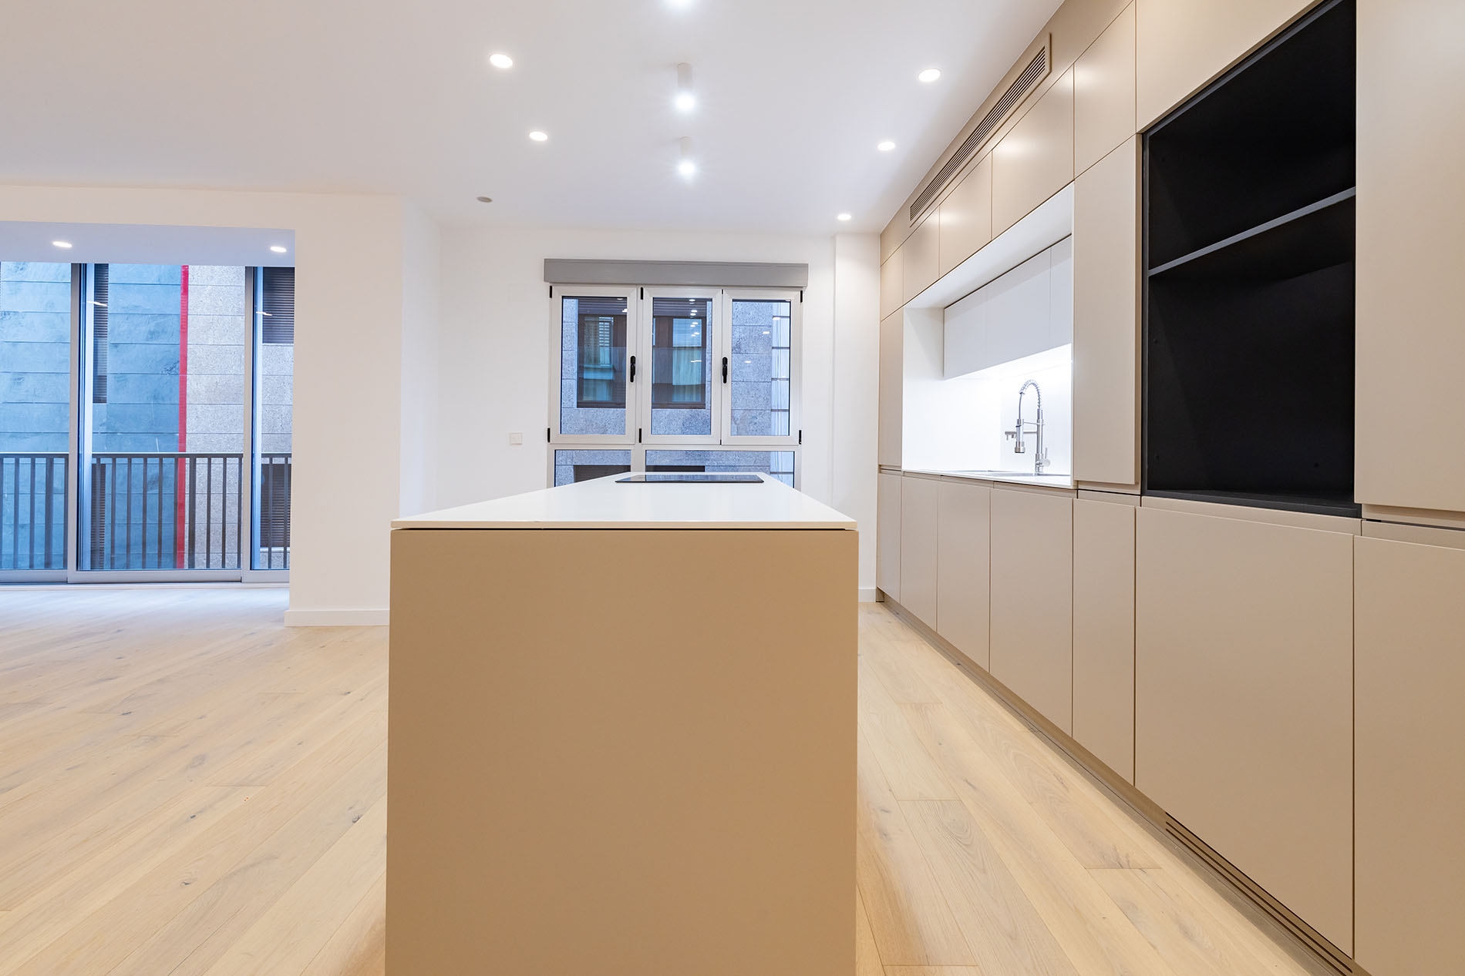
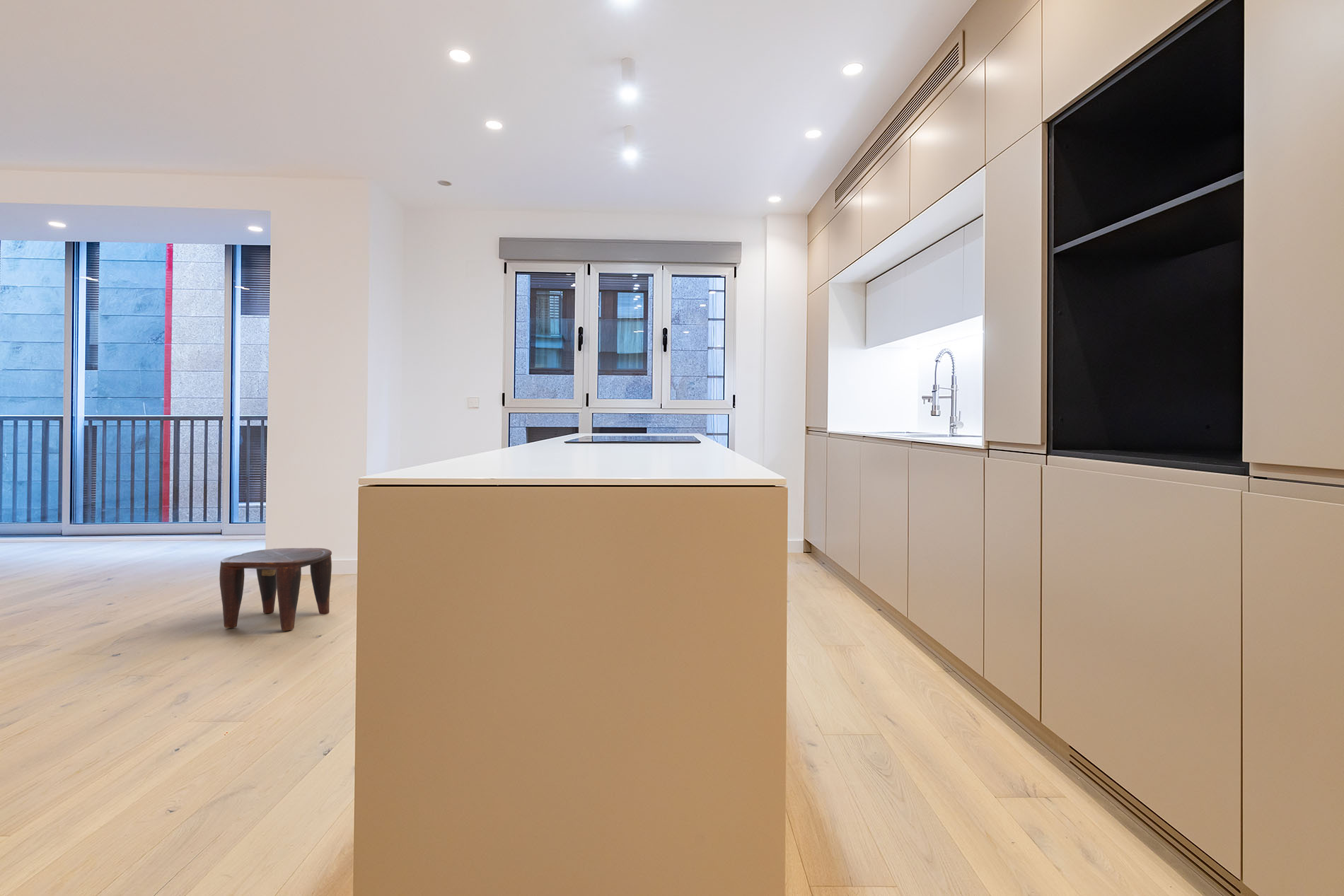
+ stool (279, 587)
